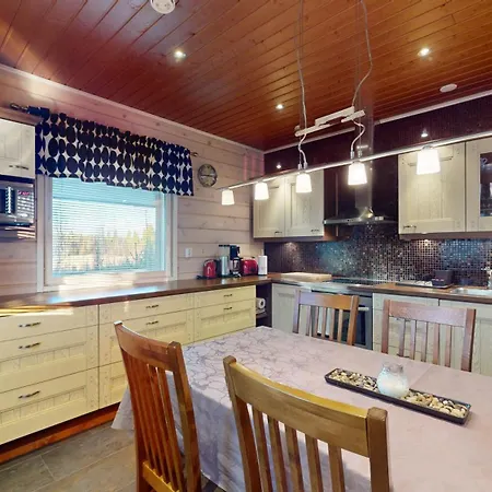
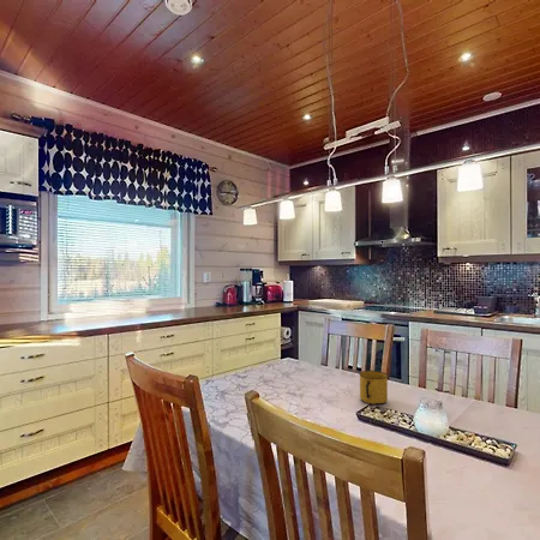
+ mug (372, 388)
